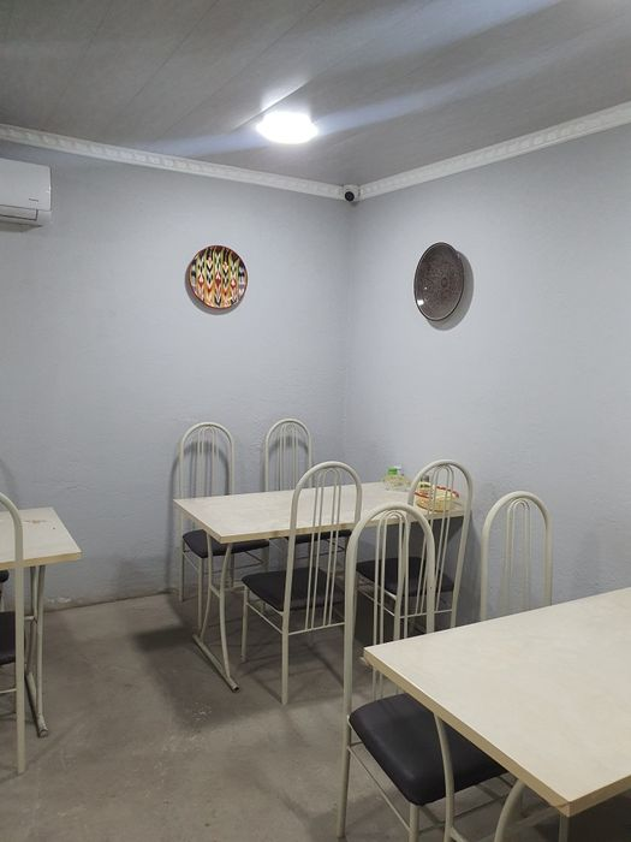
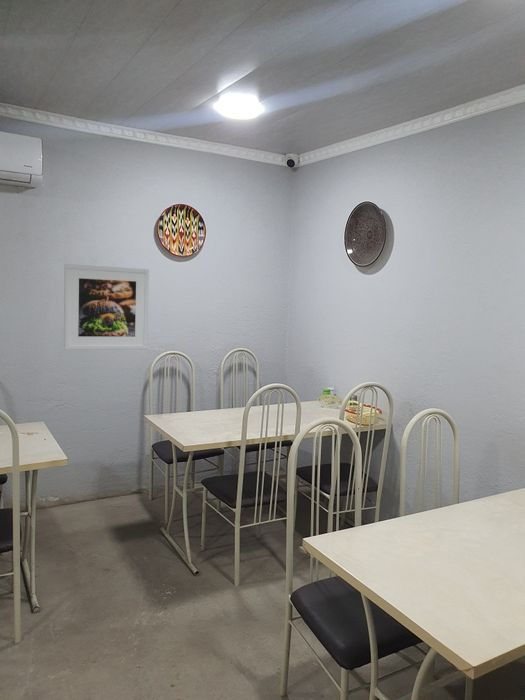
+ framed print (107, 308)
